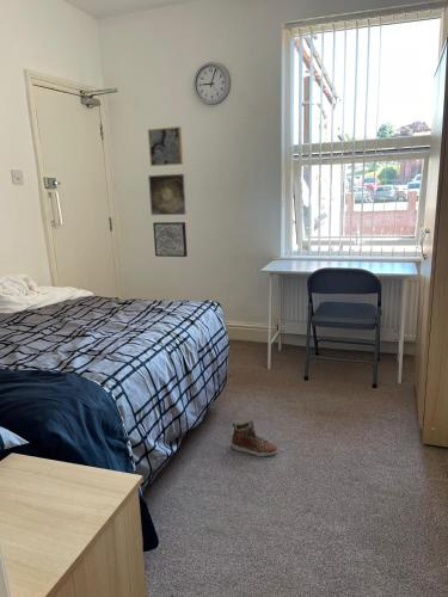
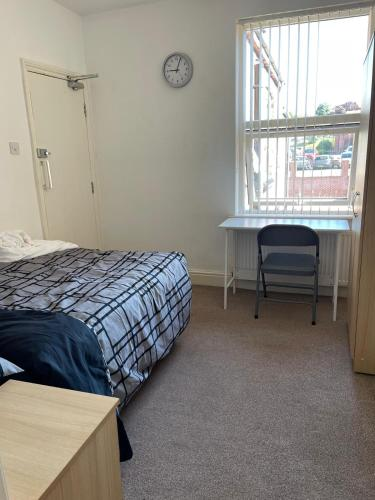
- sneaker (253, 437)
- wall art (165, 147)
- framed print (167, 195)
- wall art (170, 239)
